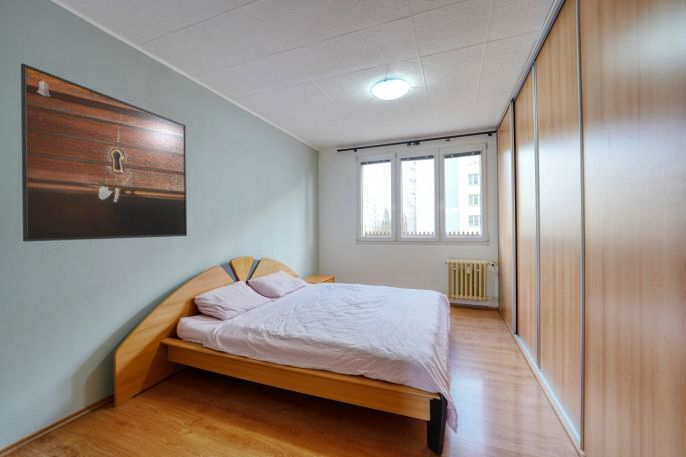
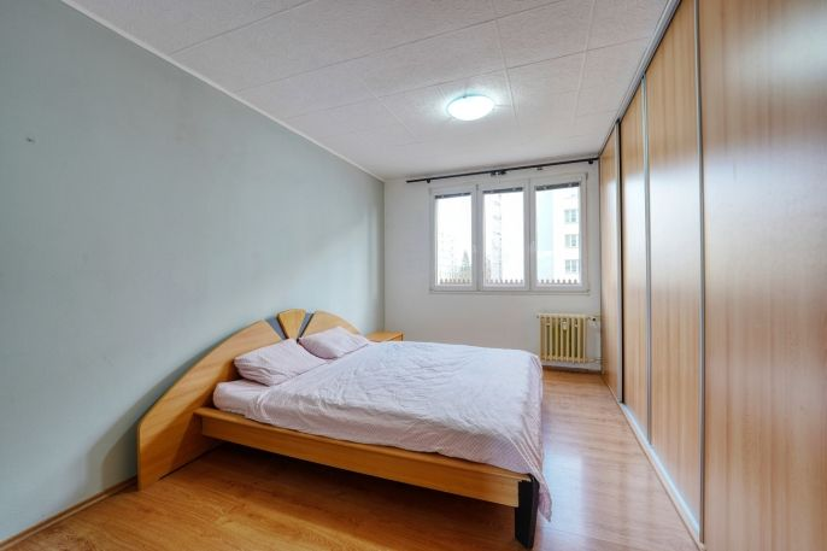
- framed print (123, 169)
